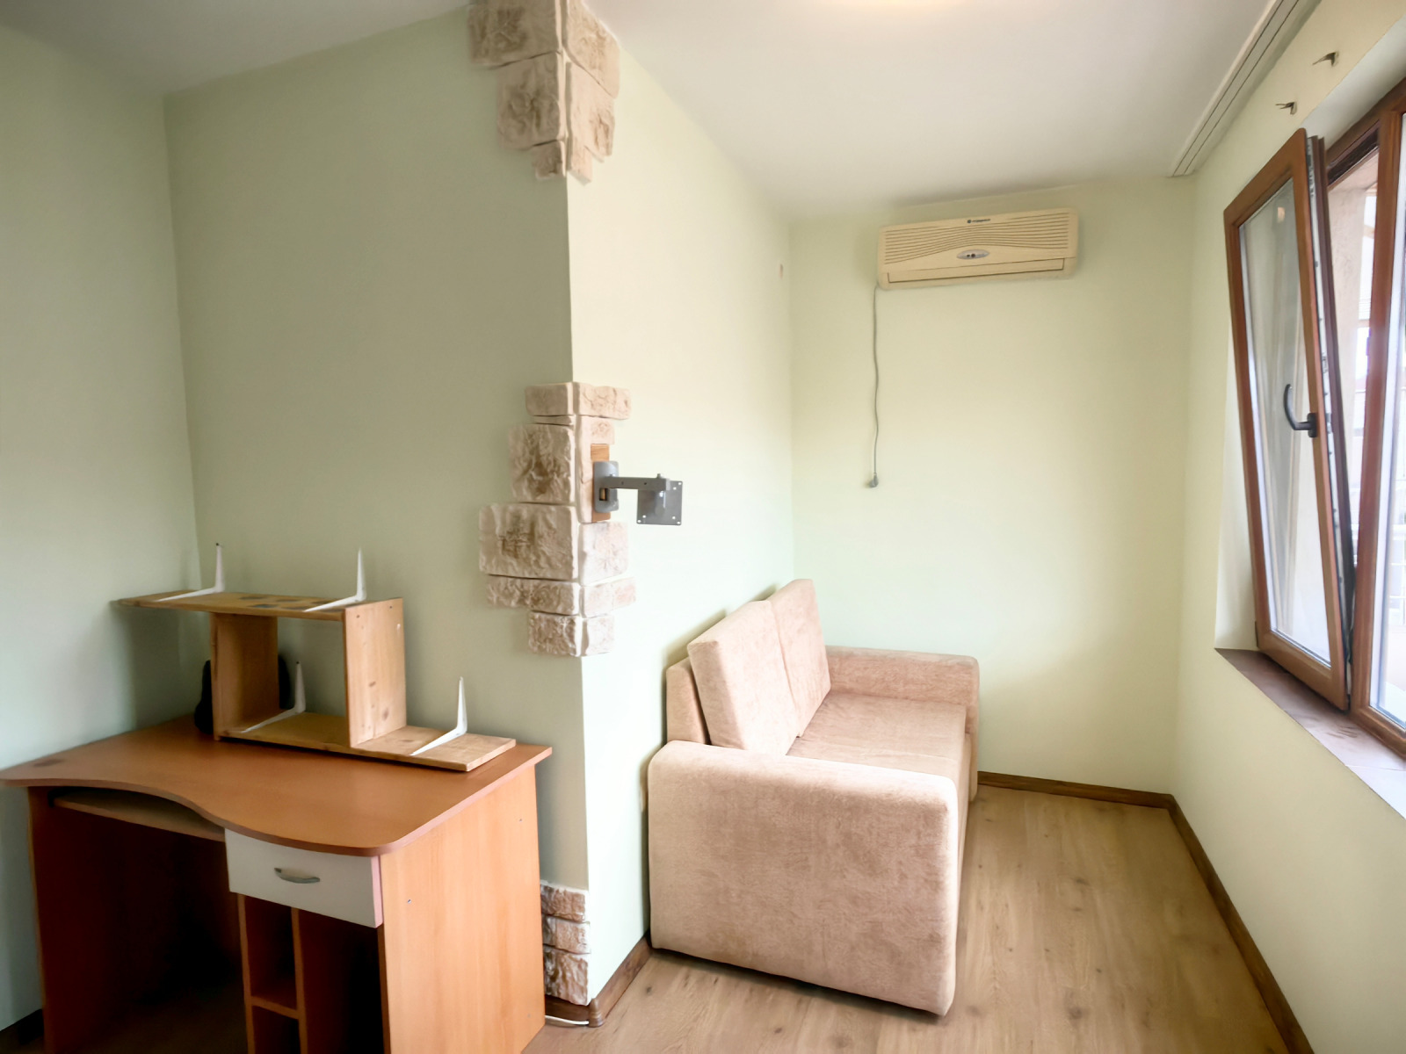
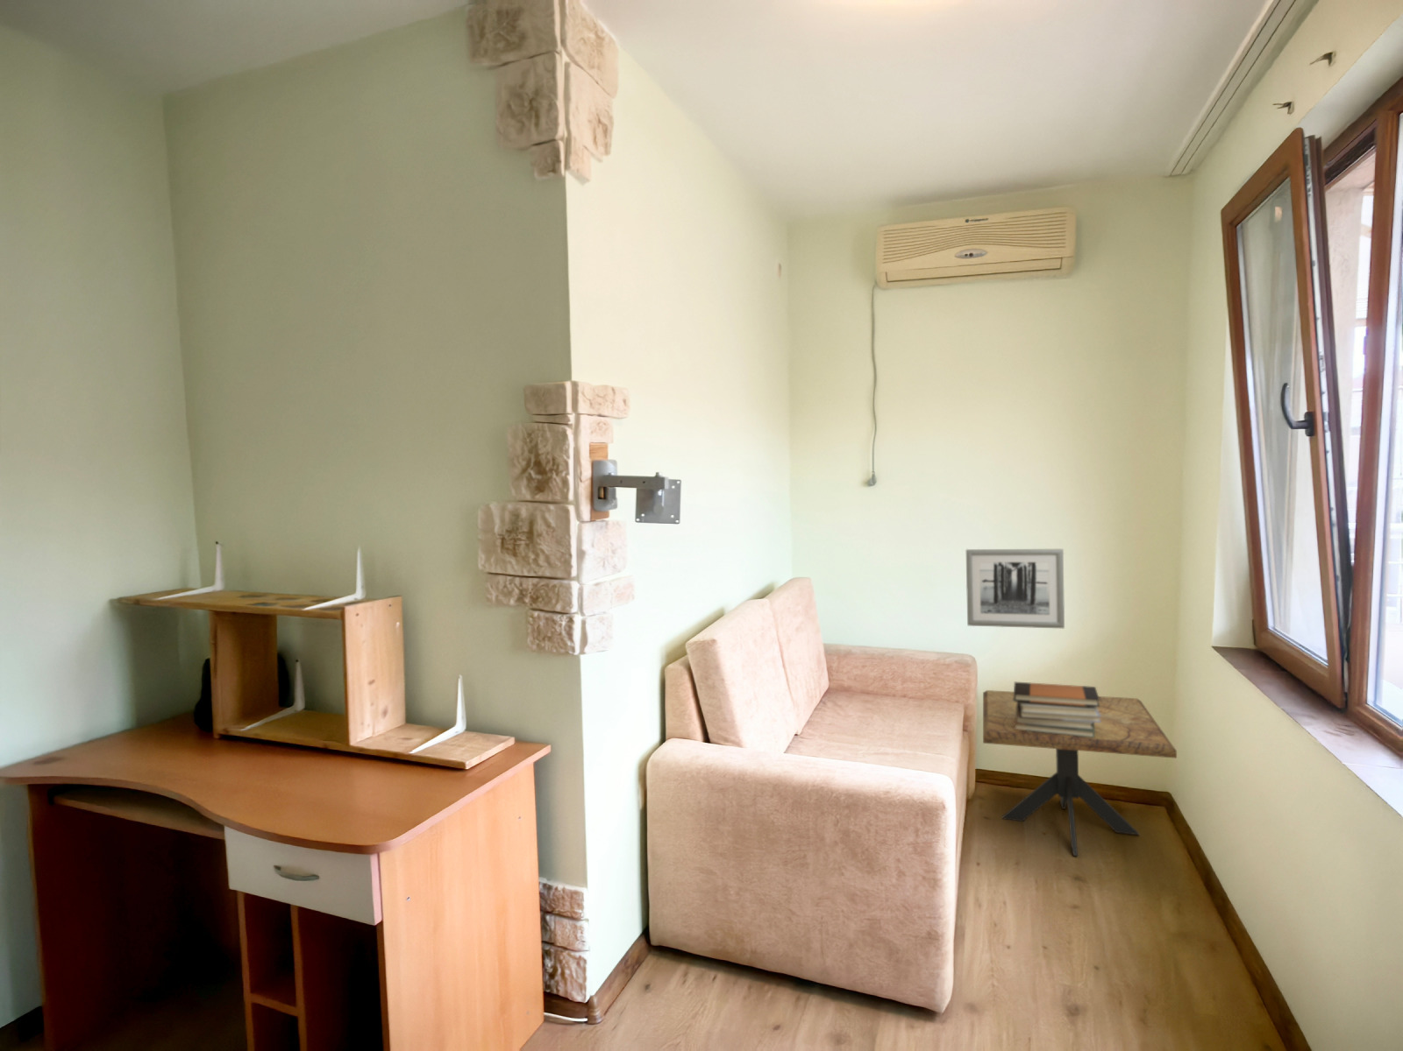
+ book stack (1055, 708)
+ side table (1067, 769)
+ wall art (1014, 587)
